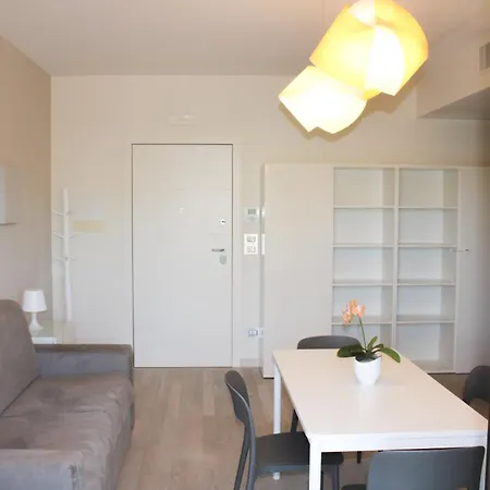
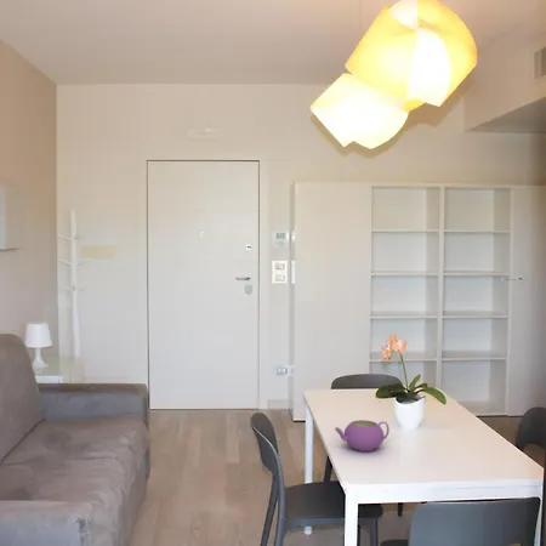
+ teapot (362, 436)
